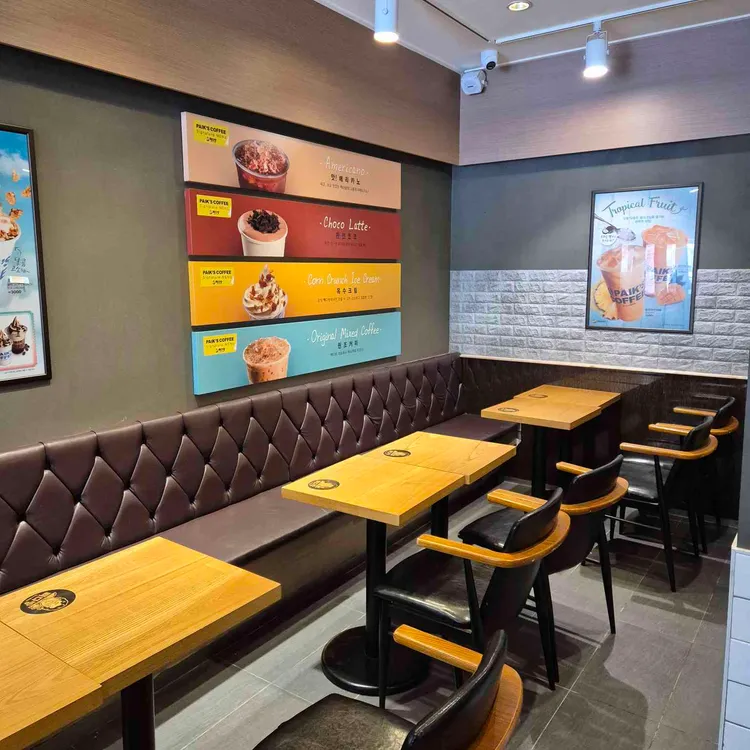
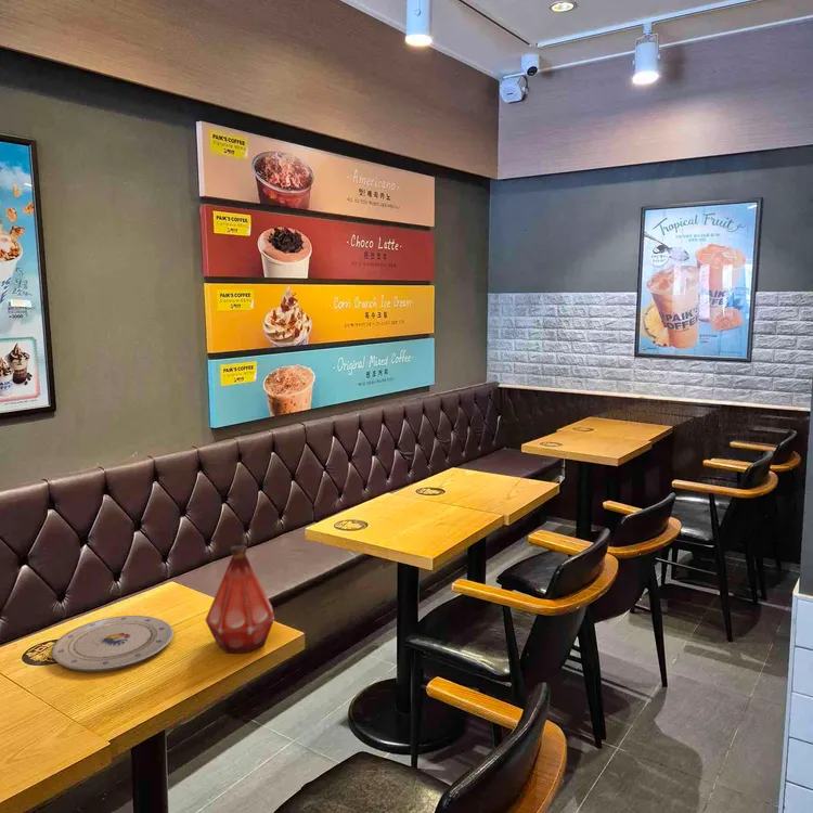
+ bottle (238, 595)
+ plate (114, 643)
